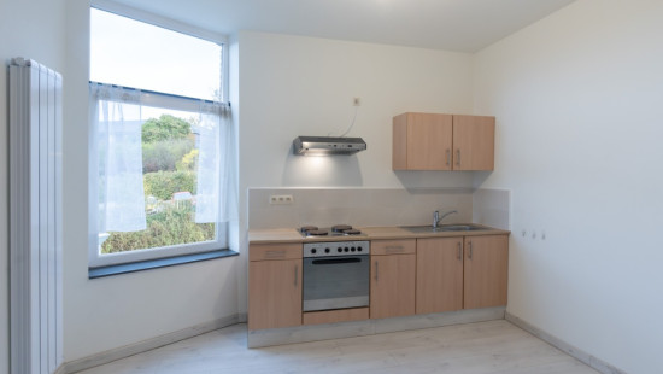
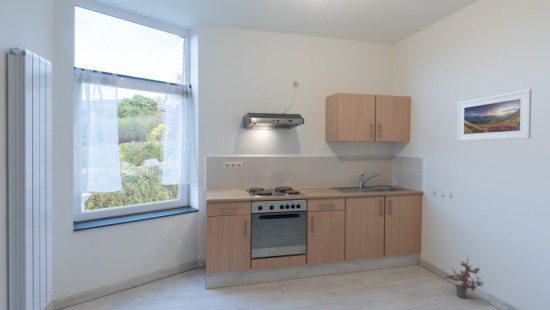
+ potted plant (463, 275)
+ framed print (489, 118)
